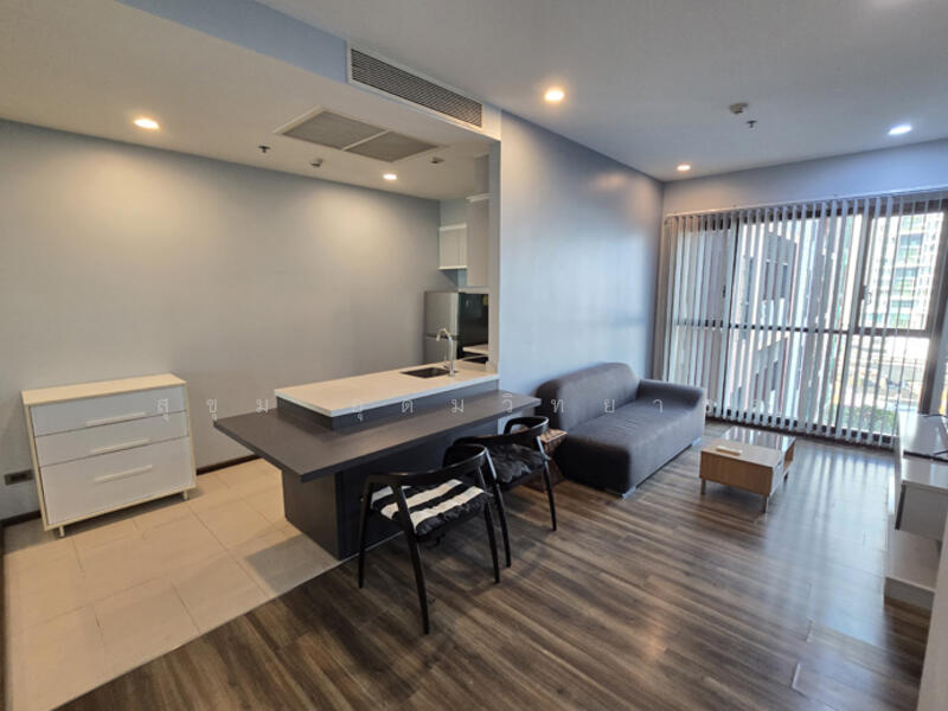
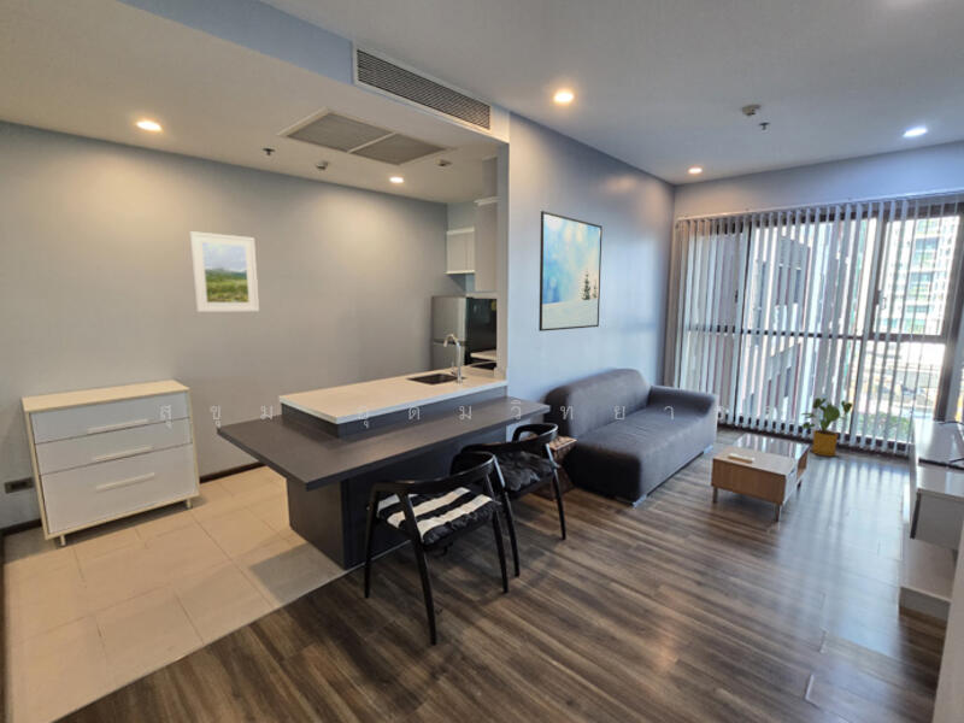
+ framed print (572, 275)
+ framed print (225, 274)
+ house plant (823, 427)
